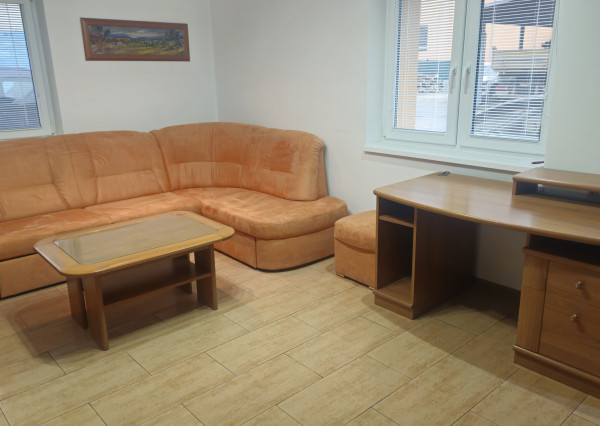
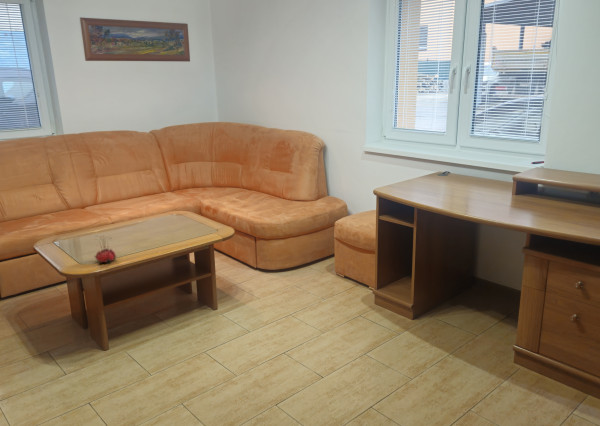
+ flower (104, 248)
